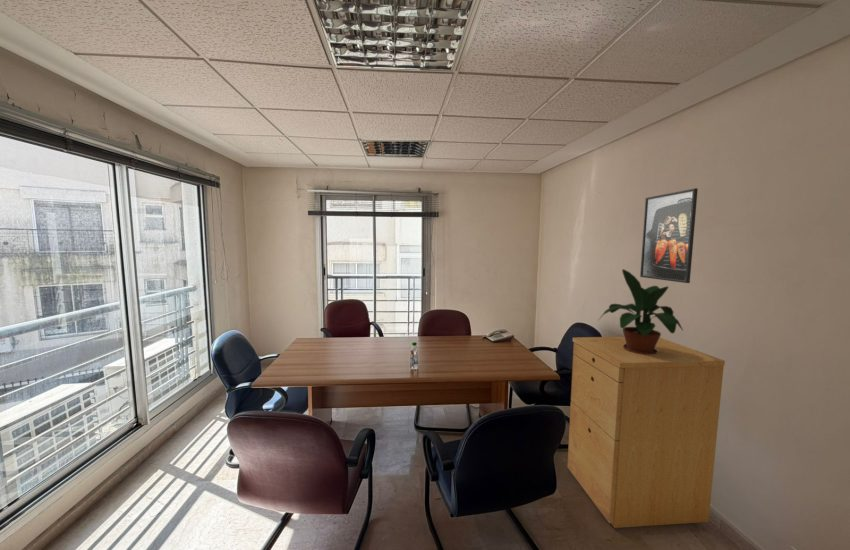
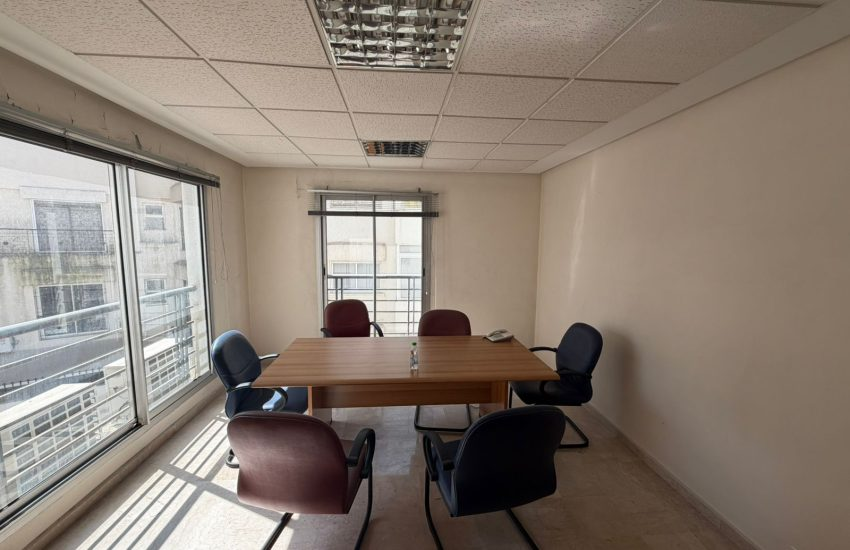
- filing cabinet (635, 422)
- potted plant (643, 310)
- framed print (666, 237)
